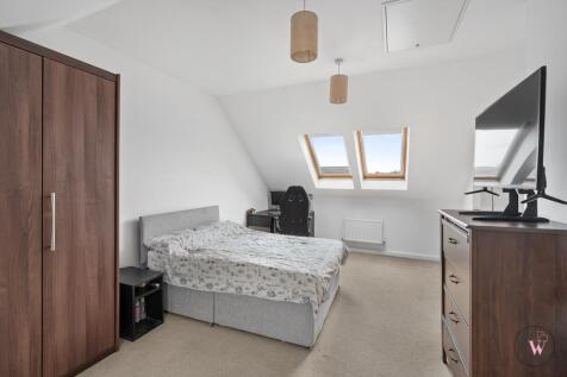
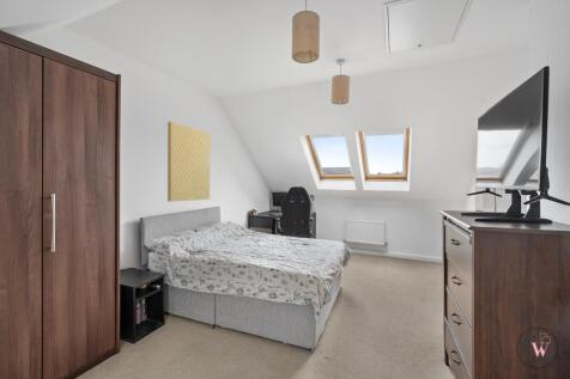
+ wall panel (190, 164)
